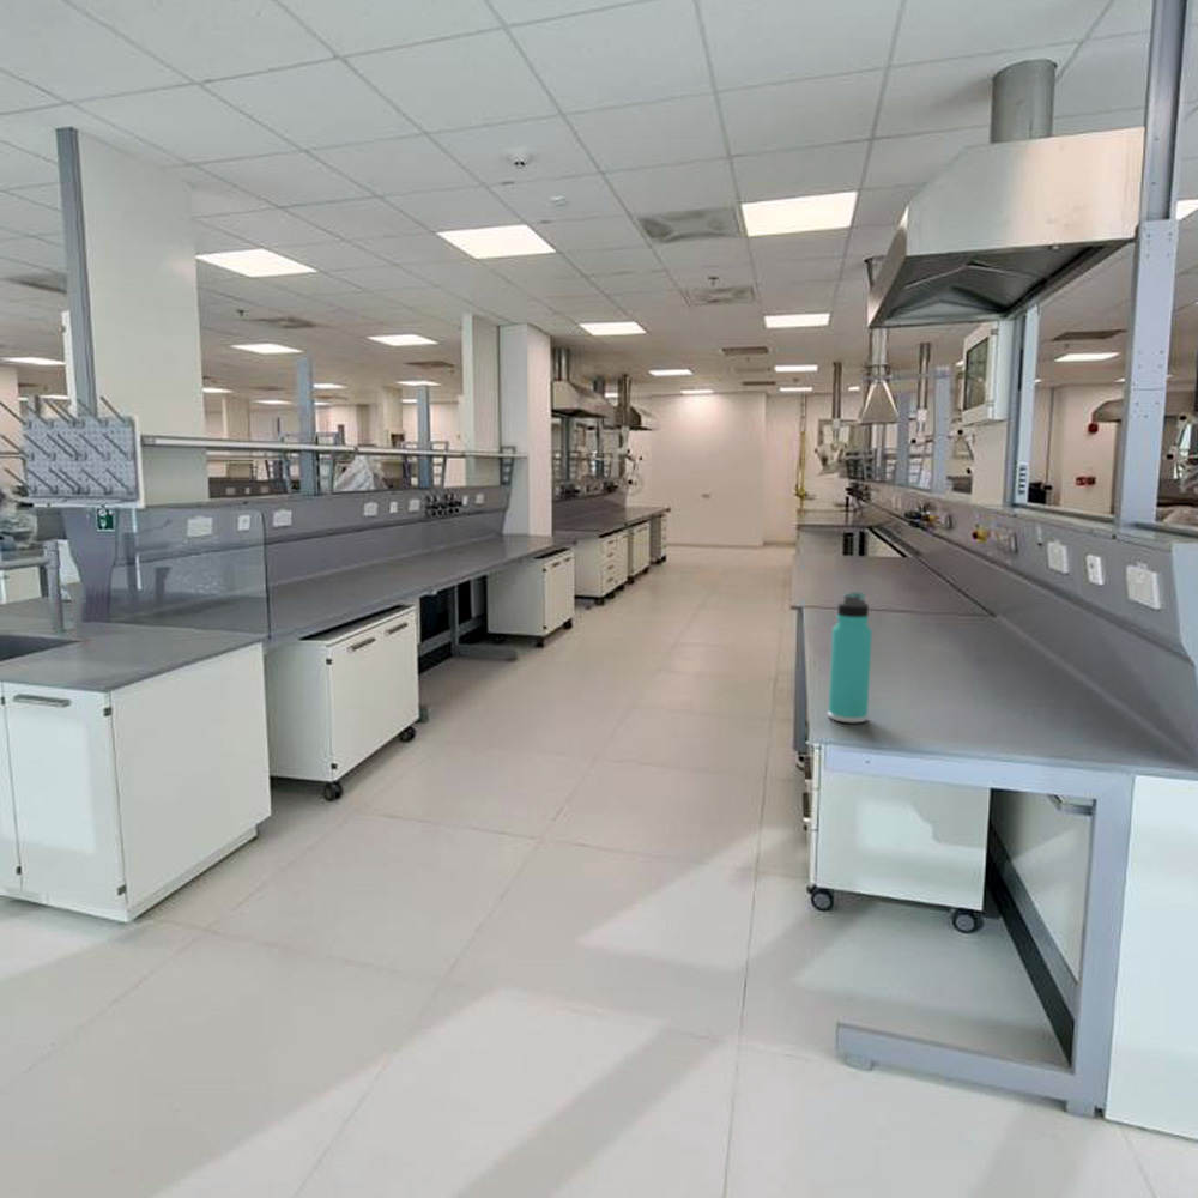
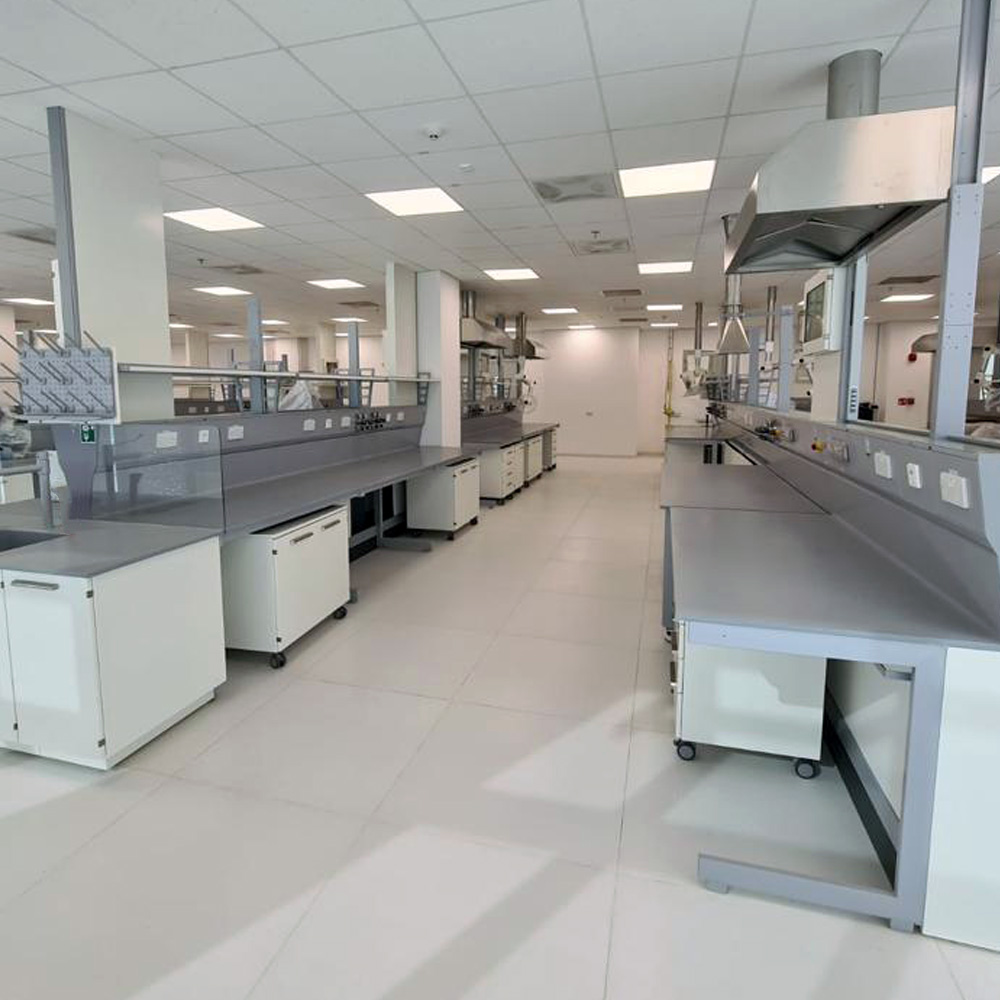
- thermos bottle (851, 657)
